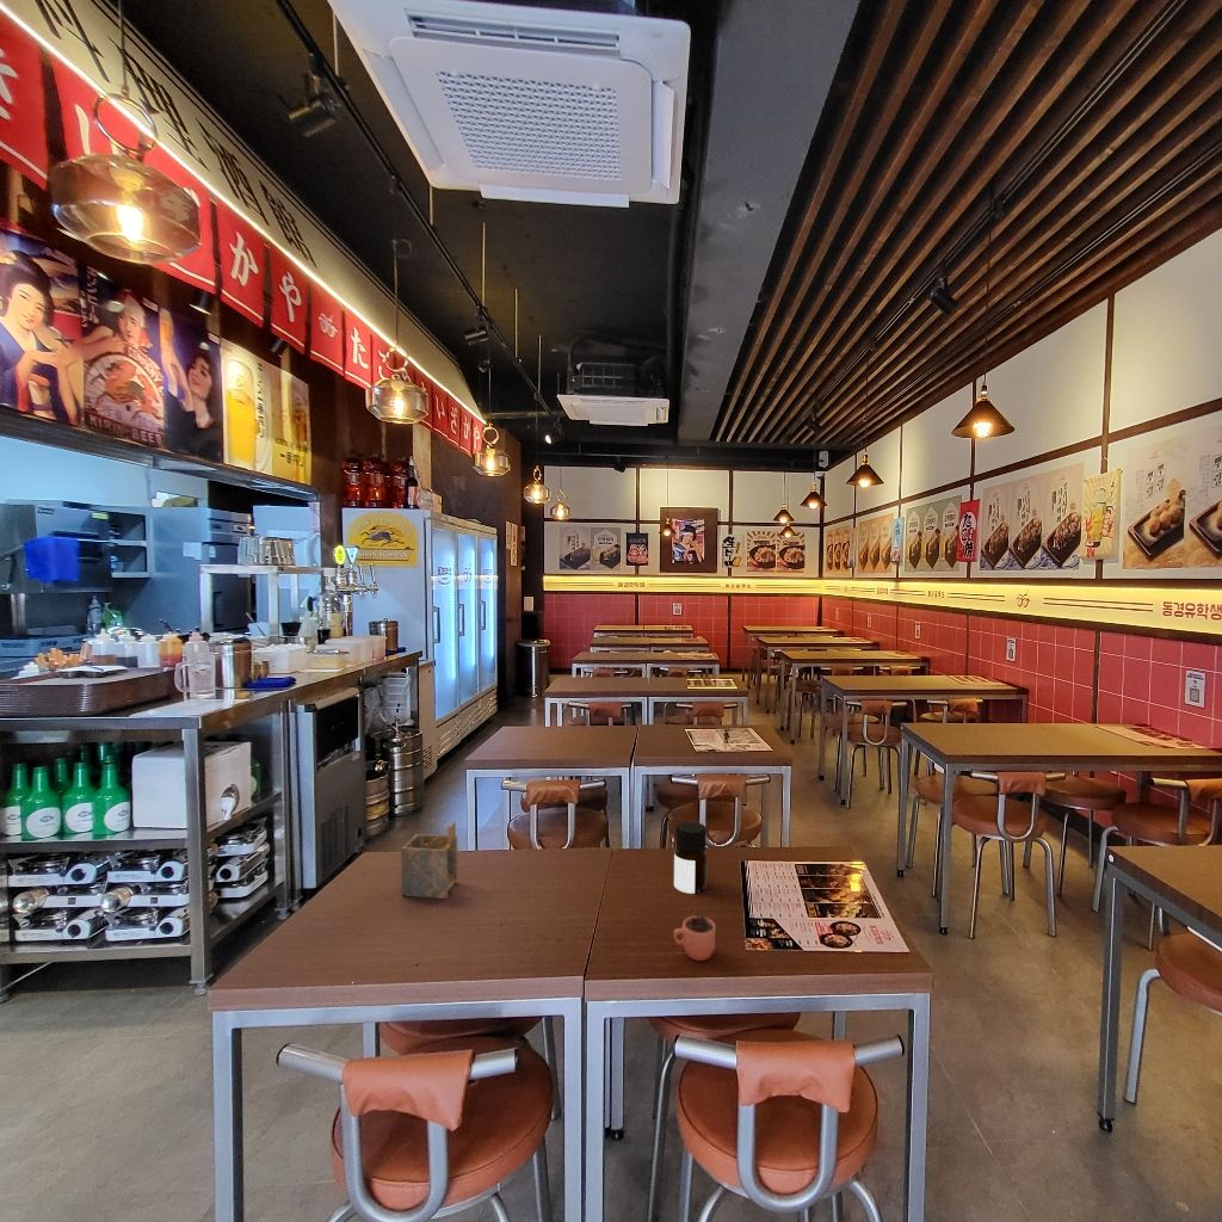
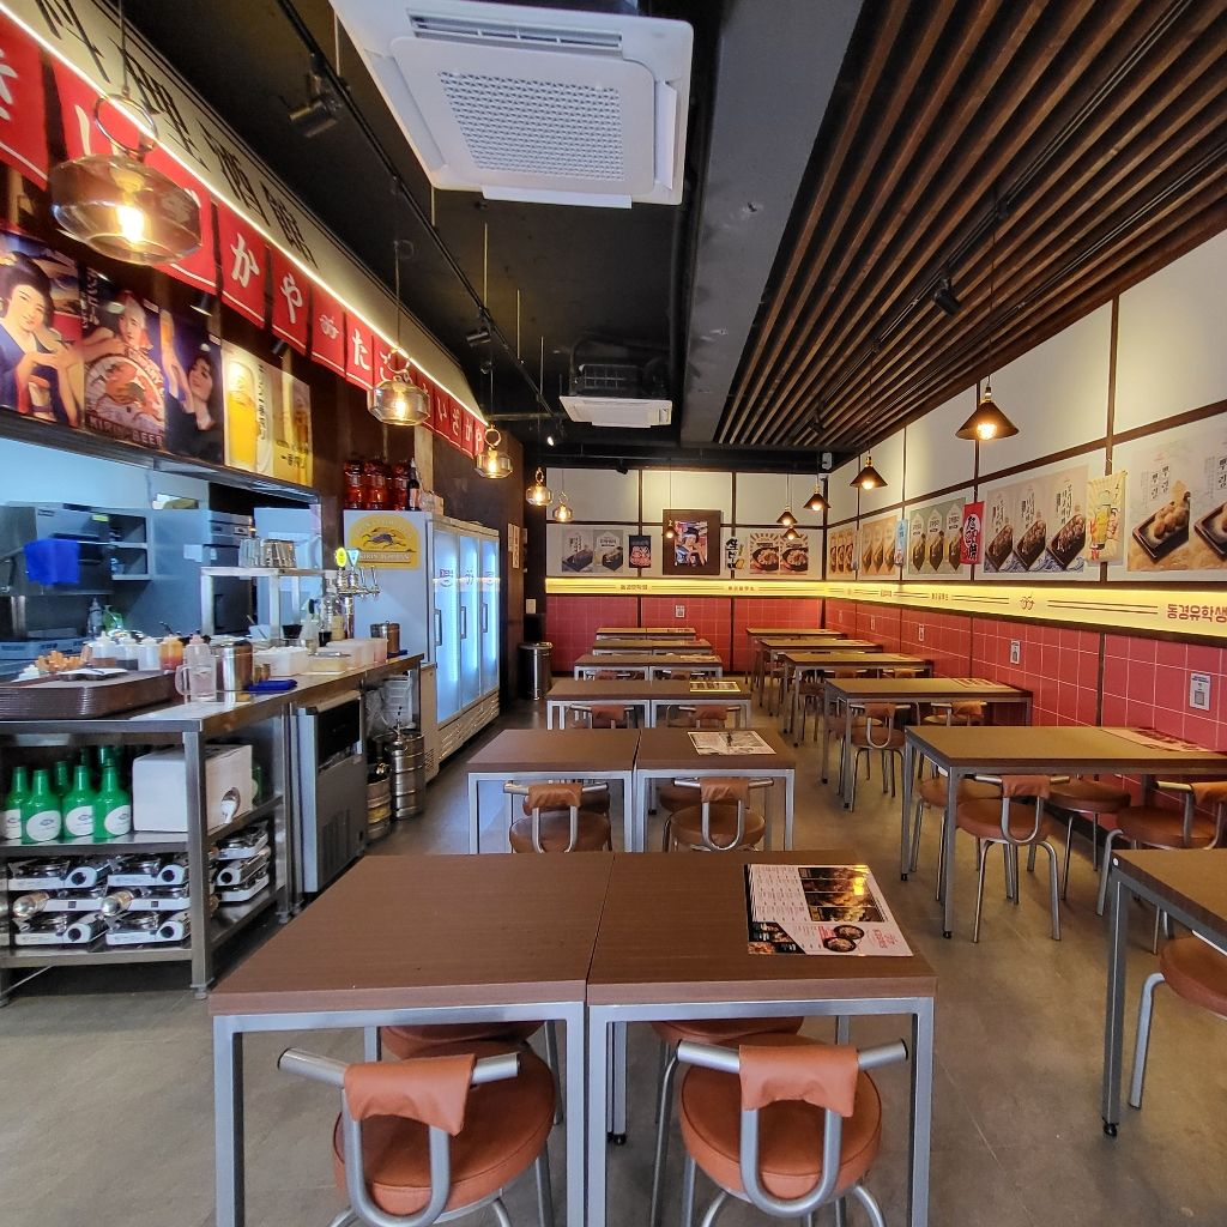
- napkin holder (431, 857)
- cocoa (693, 925)
- bottle (690, 856)
